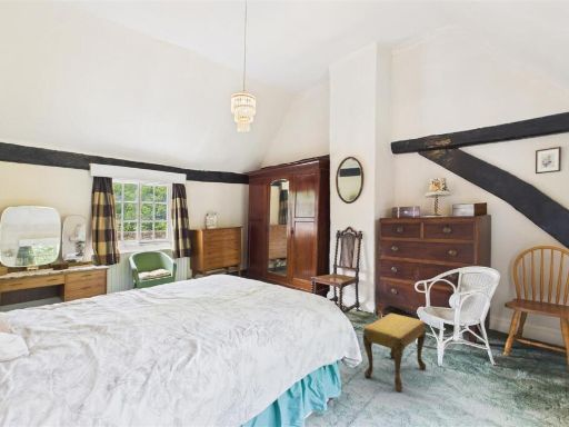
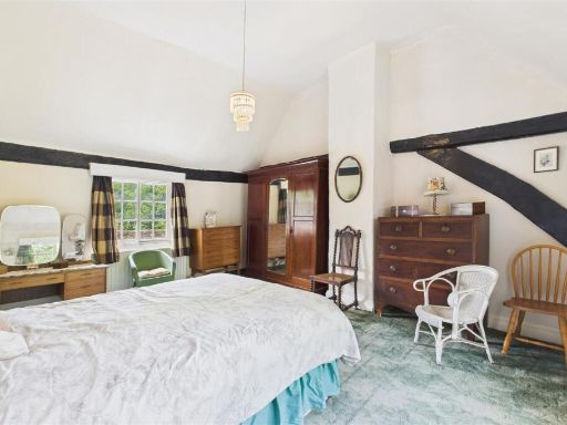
- footstool (395, 346)
